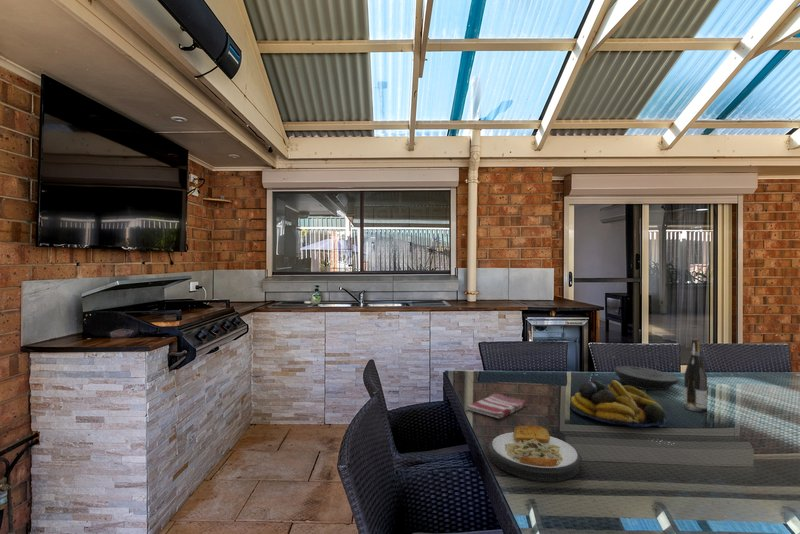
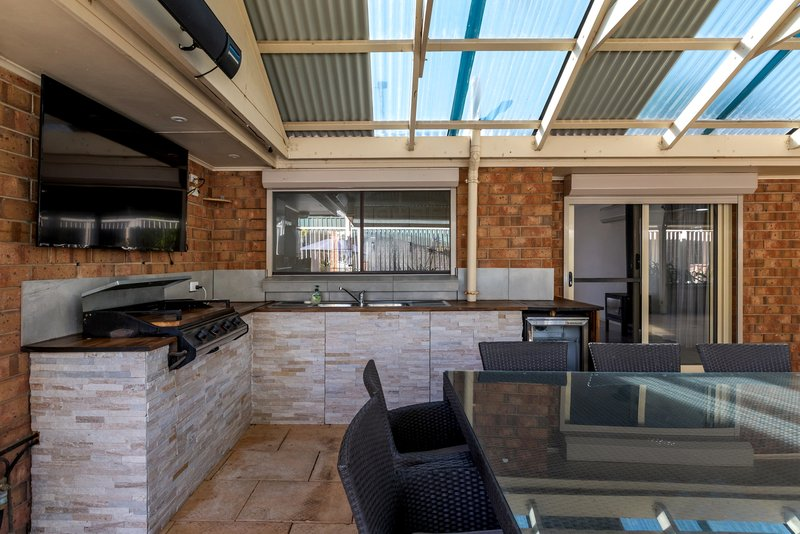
- dish towel (496, 404)
- fruit bowl (615, 397)
- wine bottle (695, 373)
- plate (533, 450)
- plate (645, 378)
